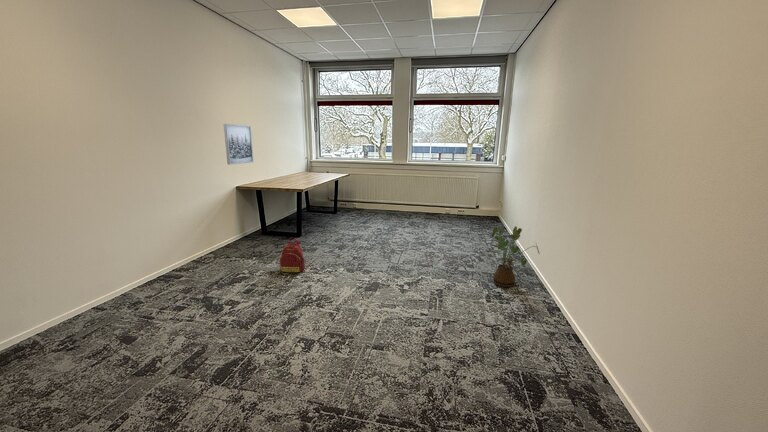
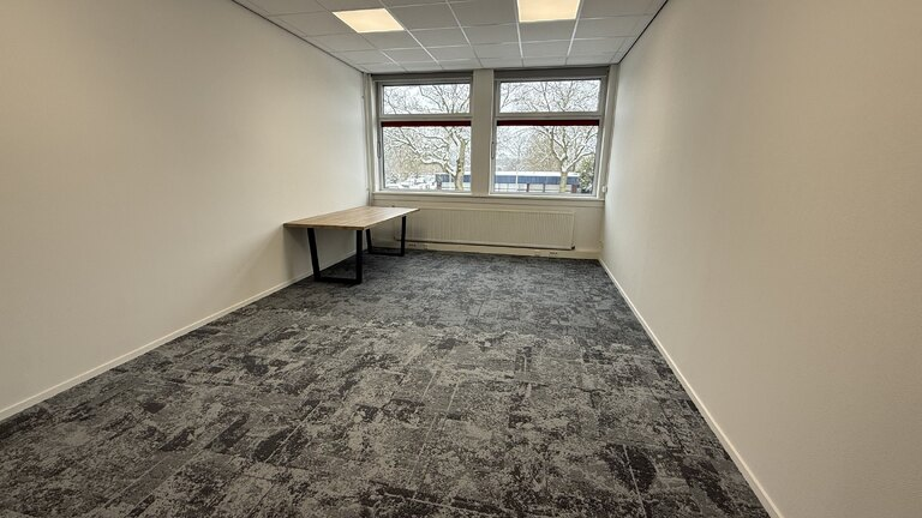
- wall art (239, 144)
- house plant (511, 257)
- backpack (291, 254)
